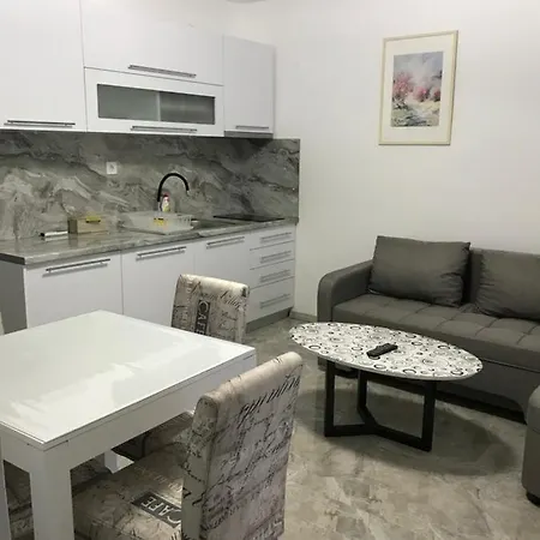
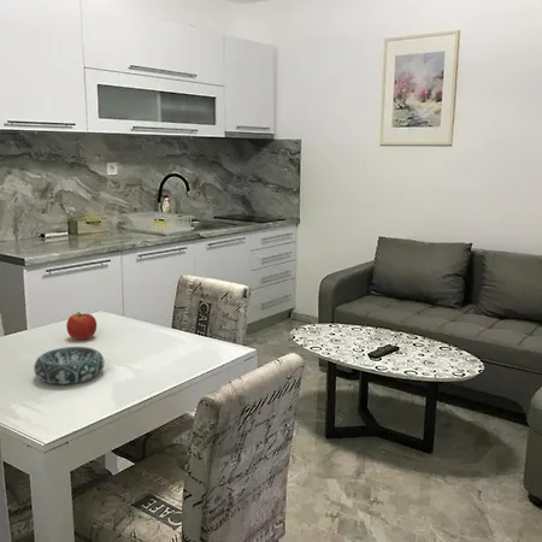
+ decorative bowl (69, 365)
+ apple (81, 324)
